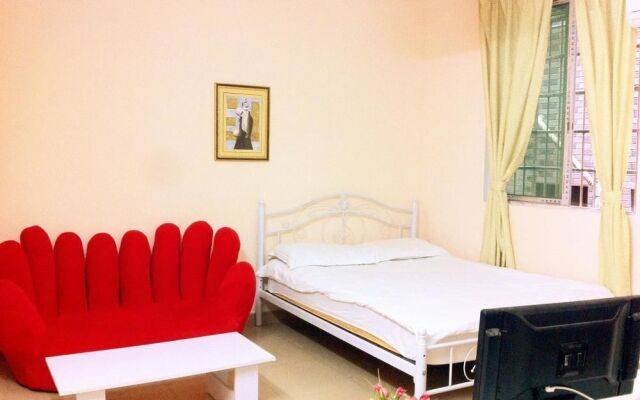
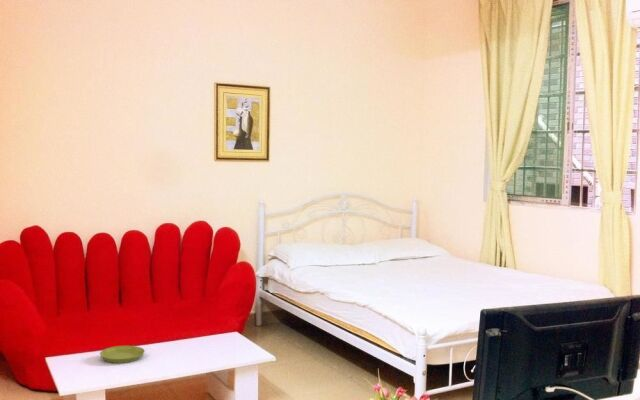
+ saucer (122, 355)
